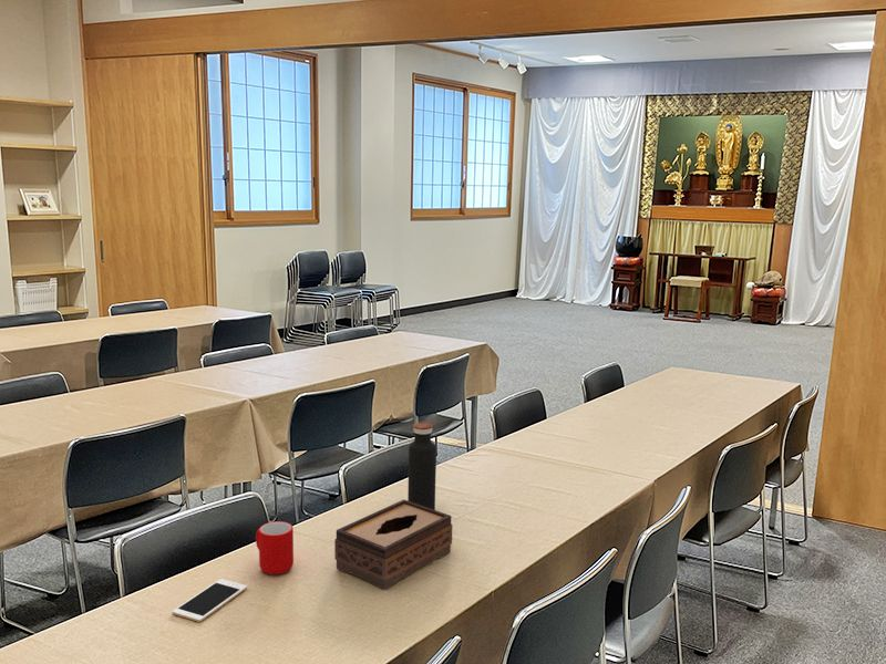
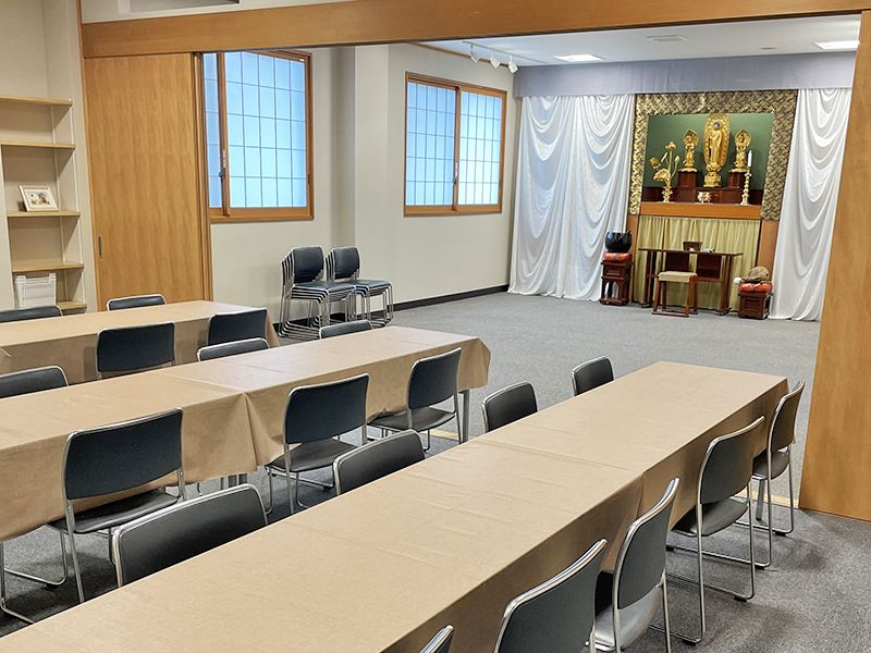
- cup (271, 546)
- cell phone (210, 599)
- tissue box (394, 541)
- water bottle (422, 468)
